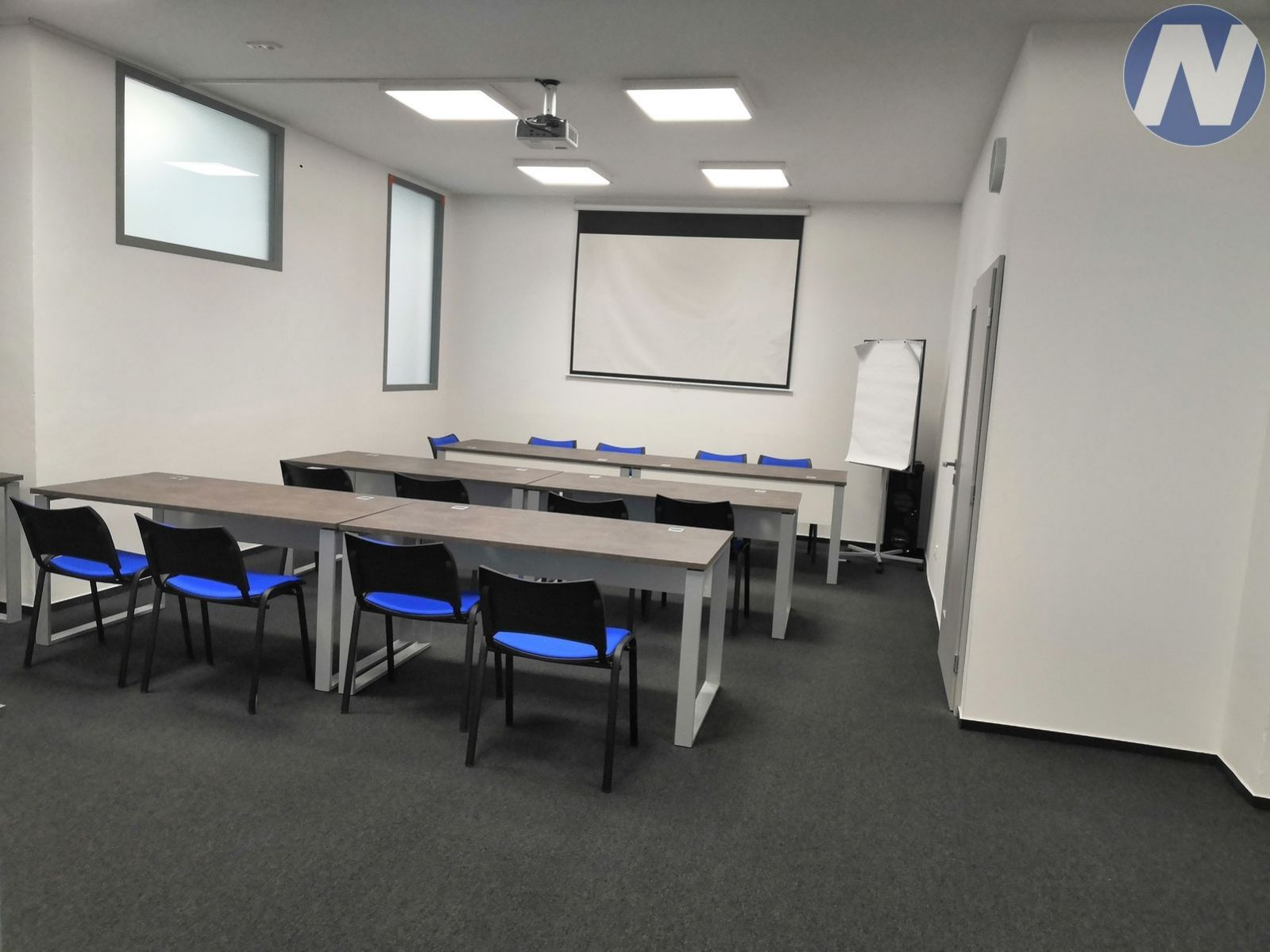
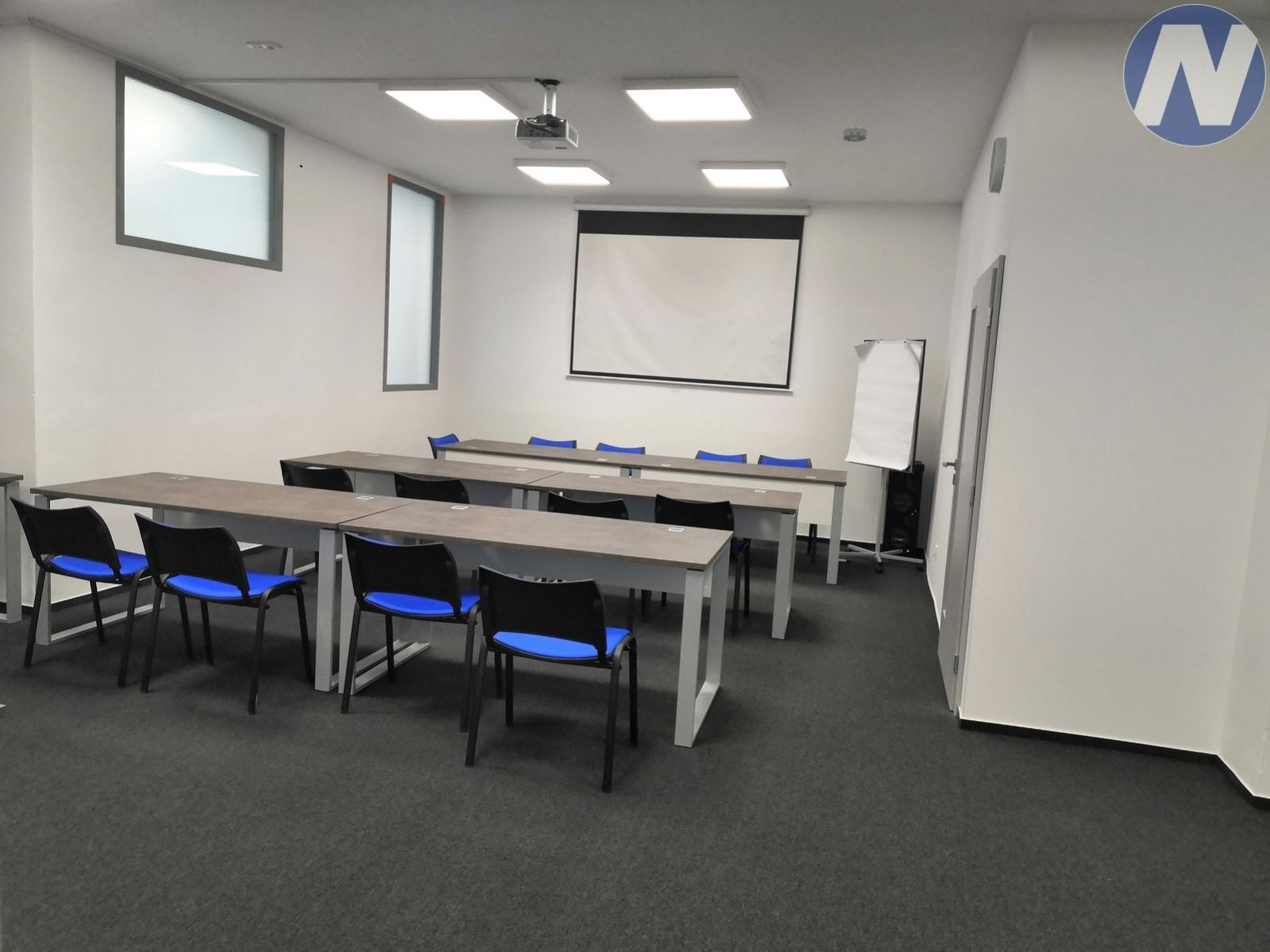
+ smoke detector (855, 133)
